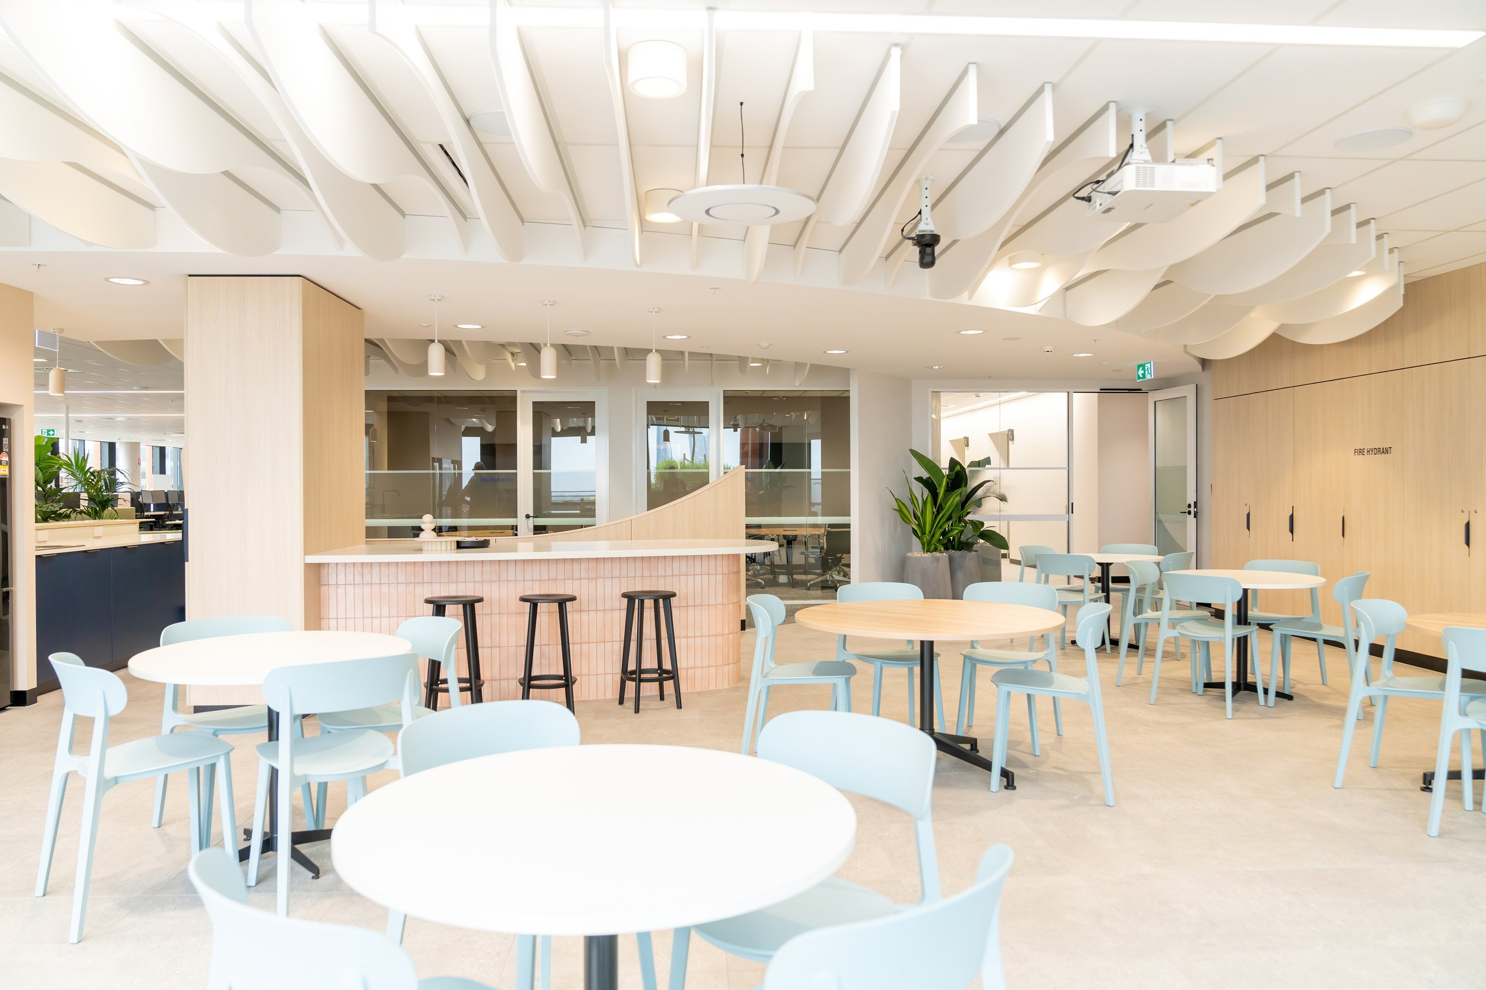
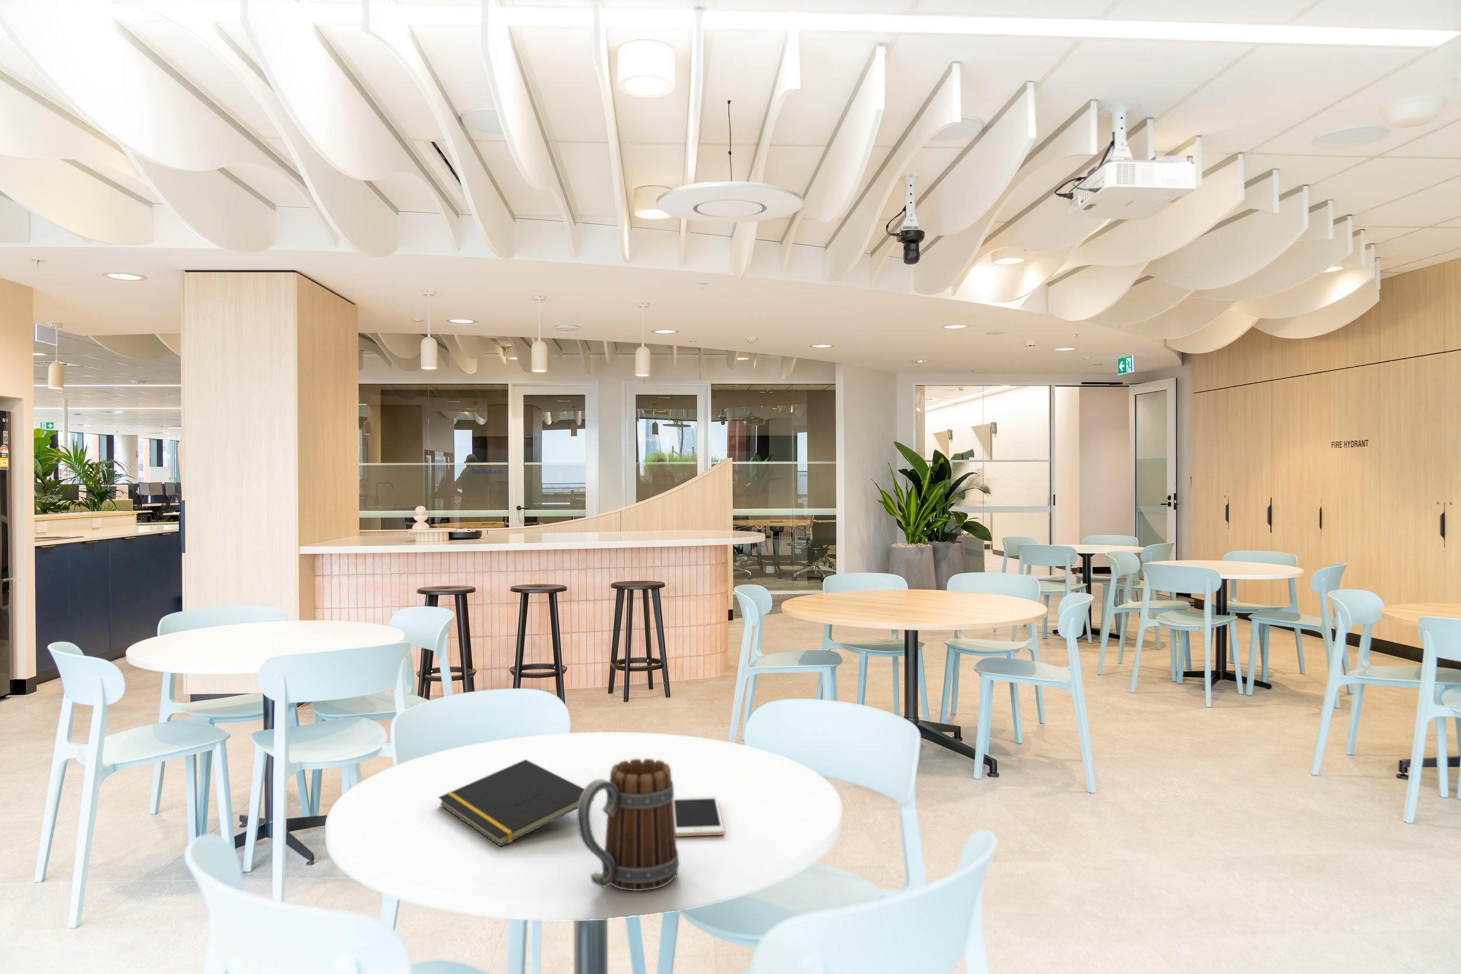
+ cell phone (696, 814)
+ notepad (514, 799)
+ mug (626, 826)
